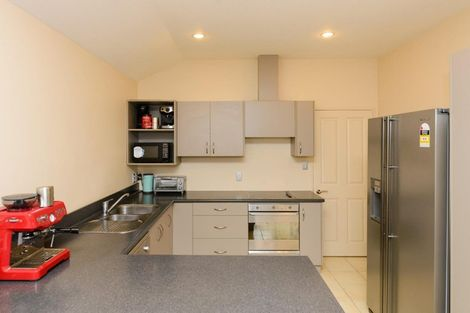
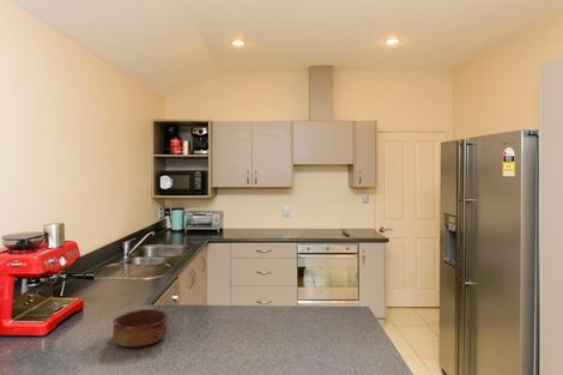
+ bowl (140, 328)
